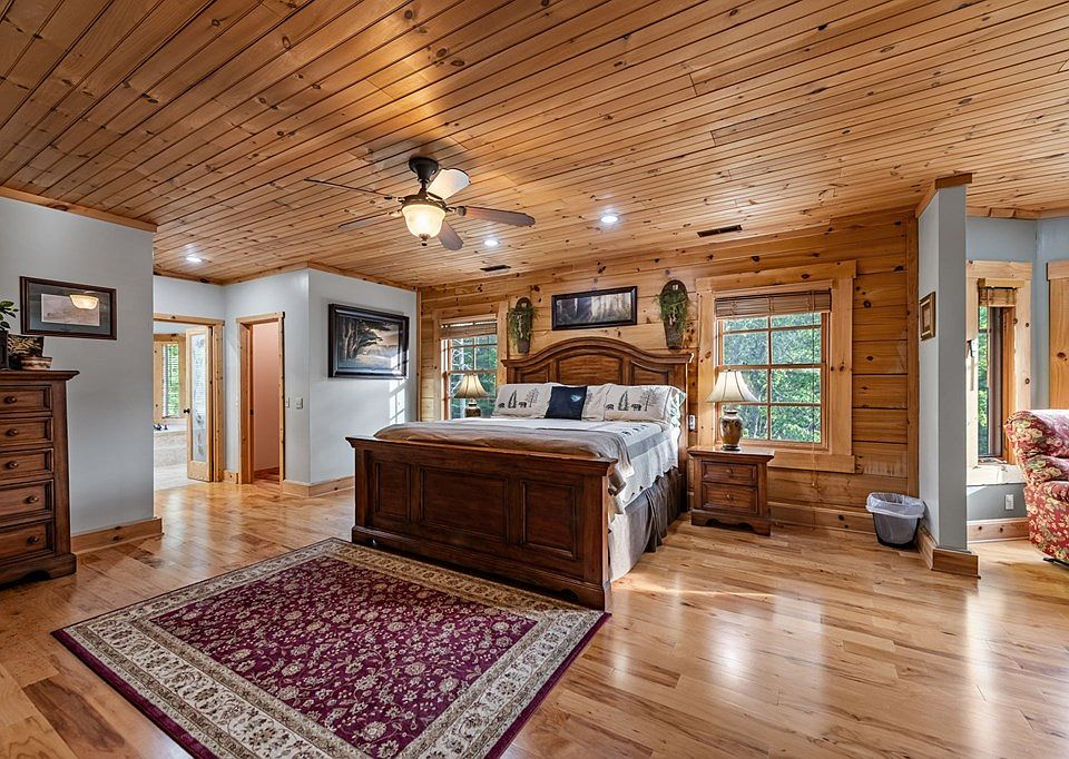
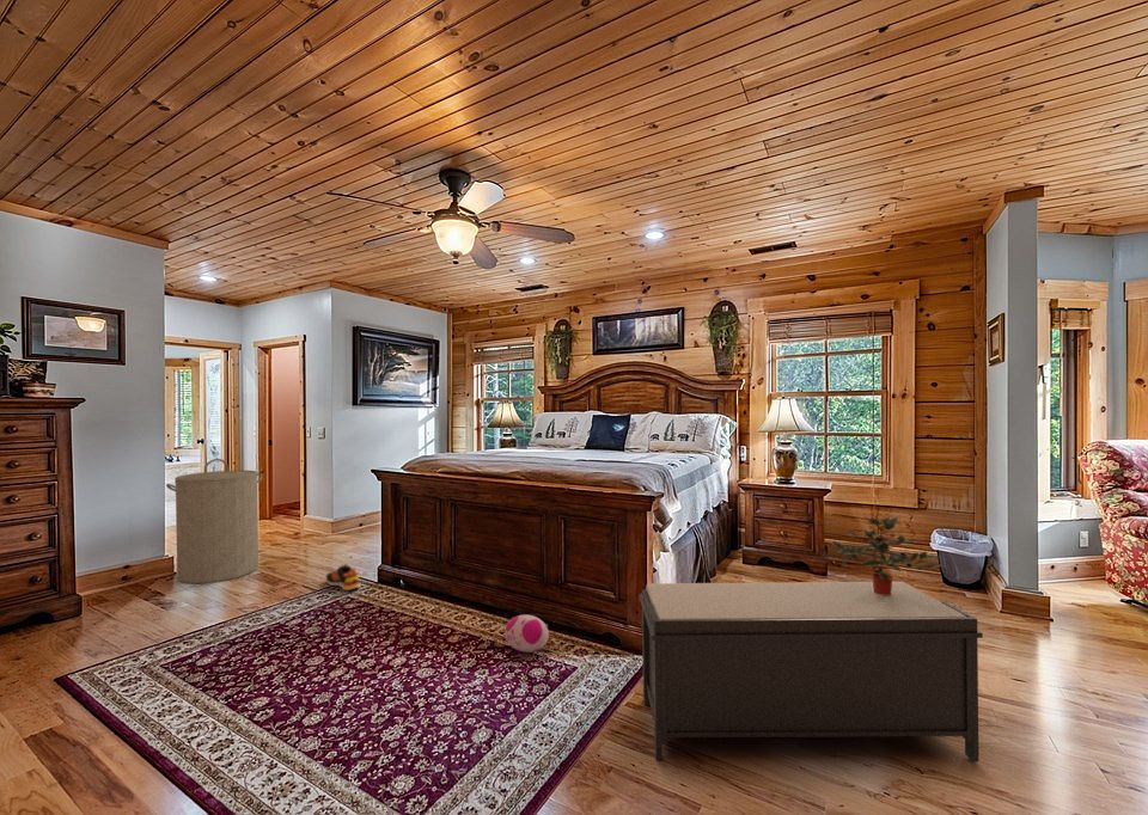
+ bench (793, 663)
+ plush toy (526, 632)
+ laundry hamper (218, 515)
+ potted plant (884, 557)
+ shoe (342, 574)
